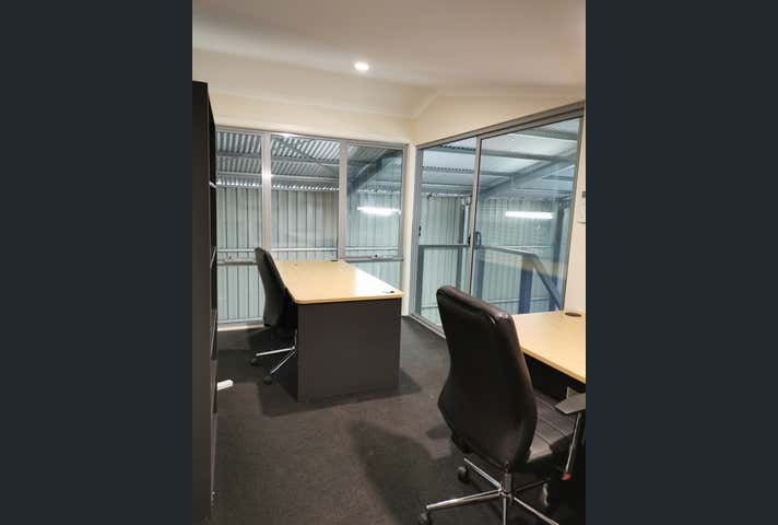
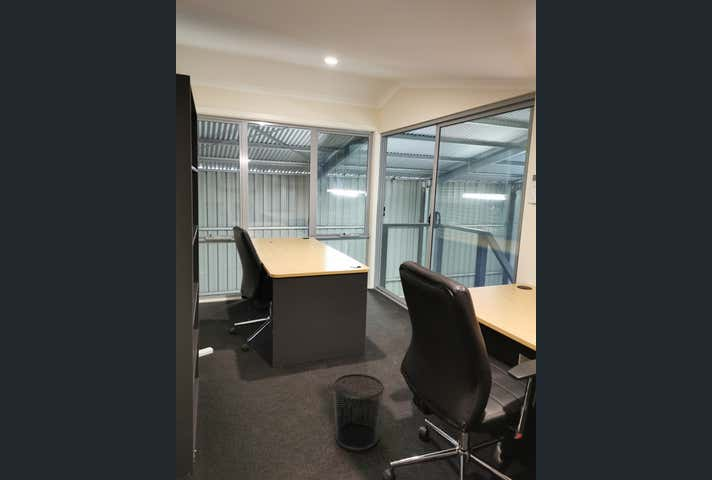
+ waste bin (357, 410)
